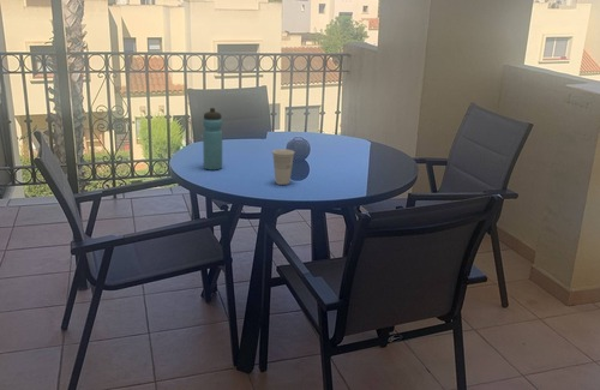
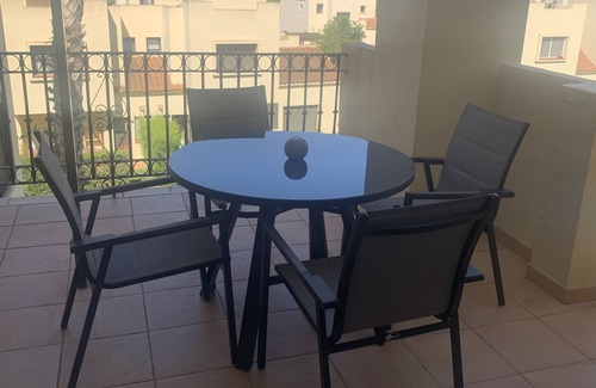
- cup (282, 167)
- water bottle (212, 138)
